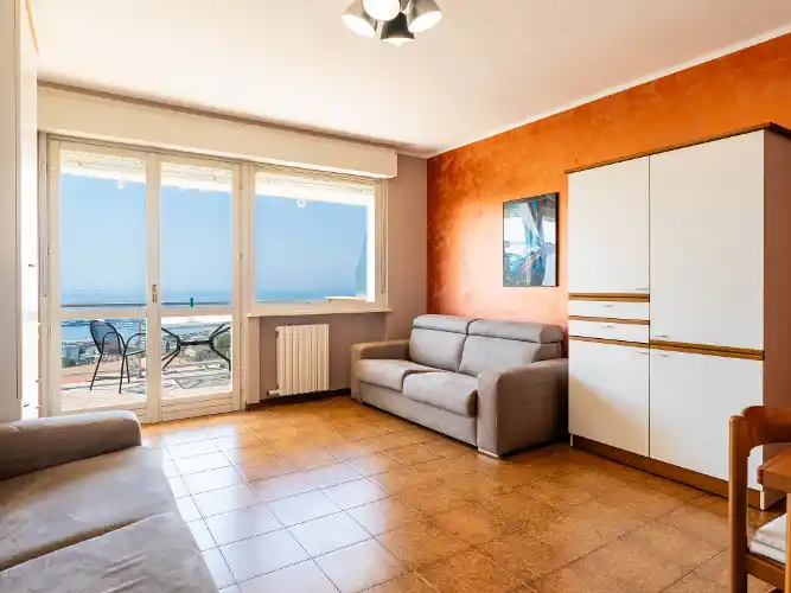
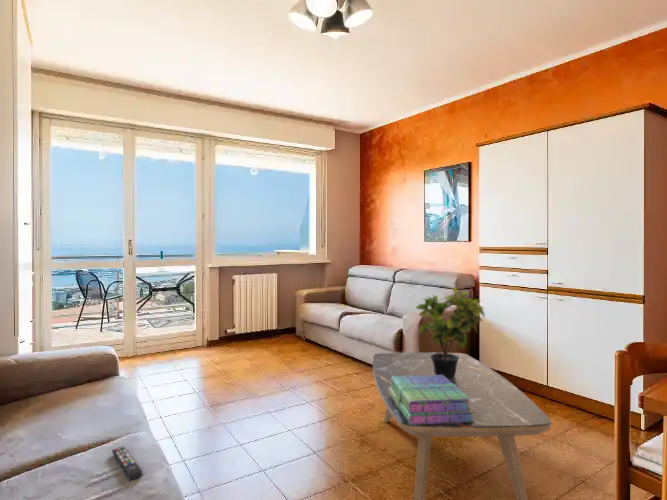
+ potted plant (450, 331)
+ stack of books (427, 396)
+ coffee table (441, 423)
+ remote control (126, 461)
